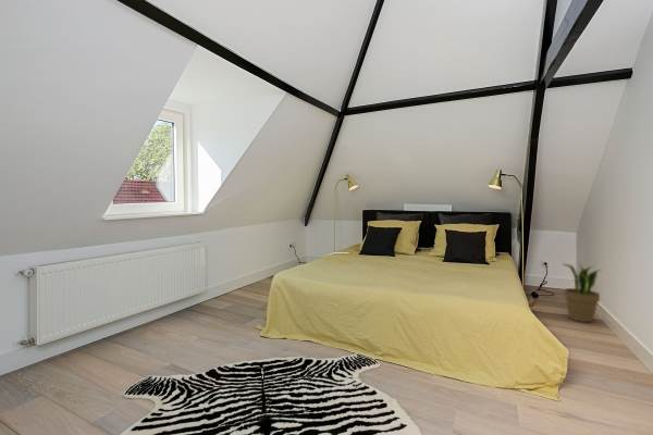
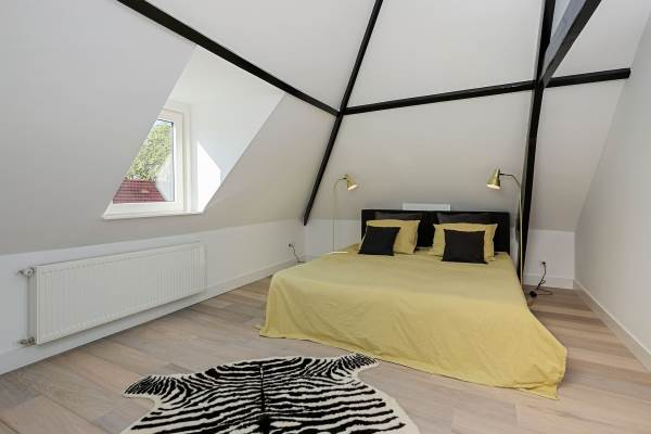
- potted plant (579, 290)
